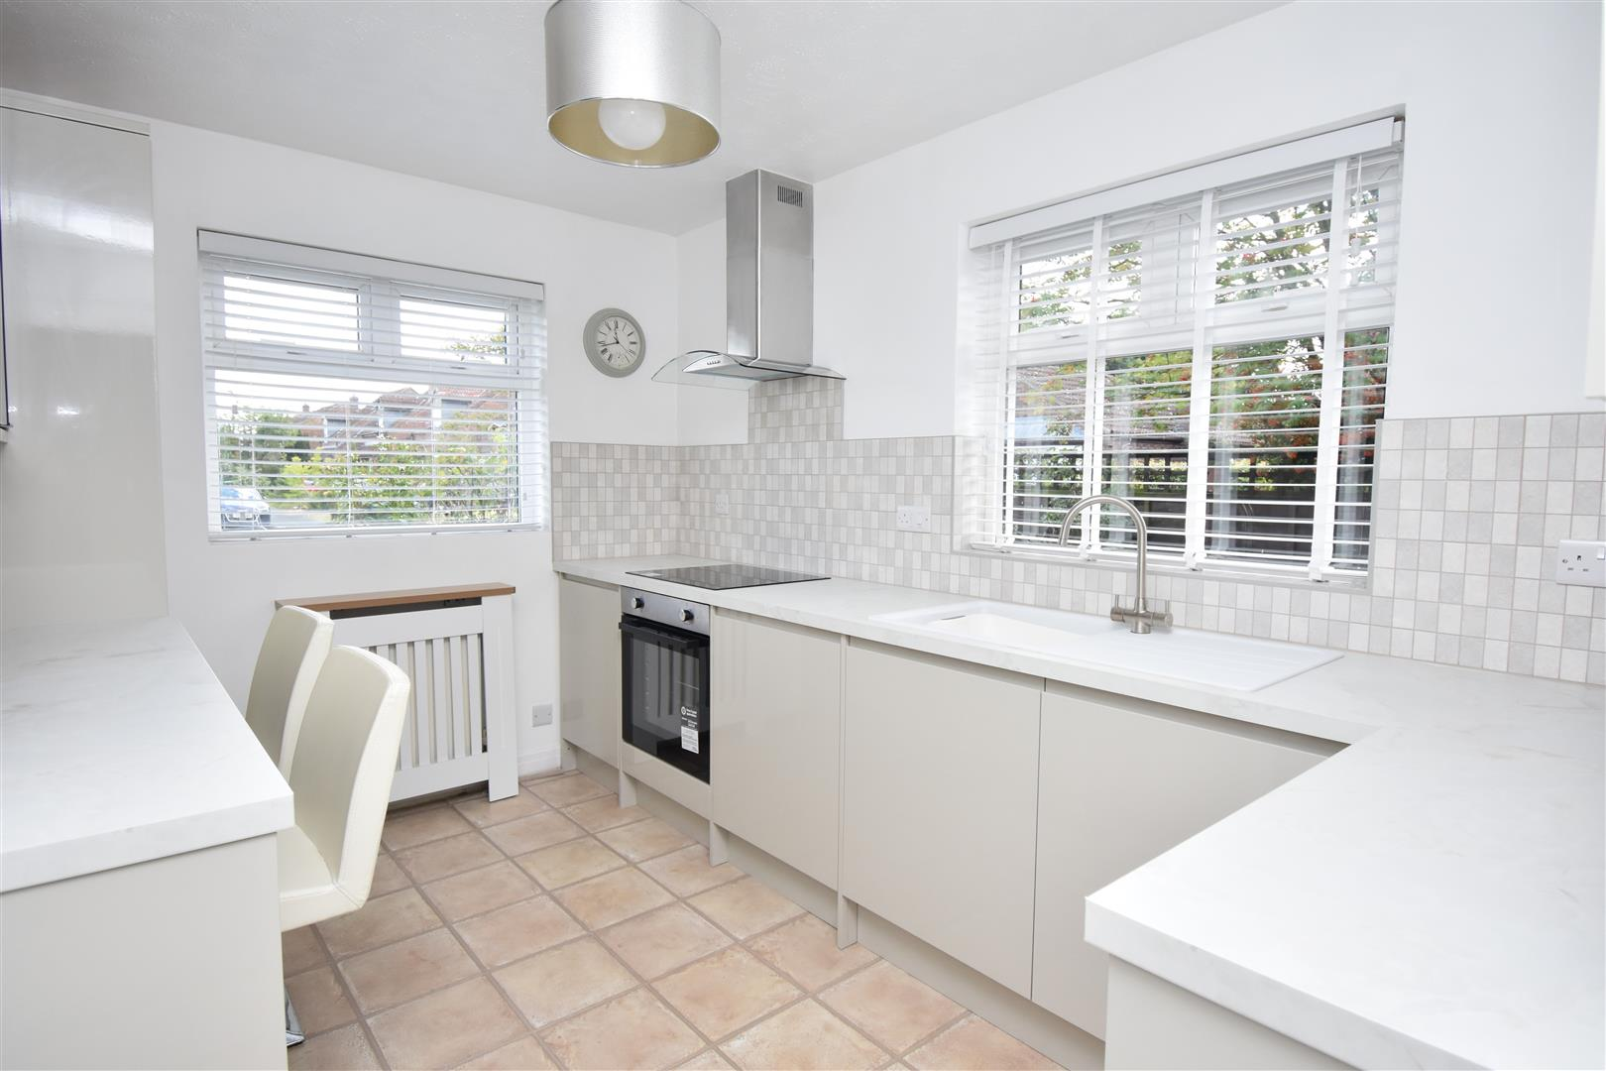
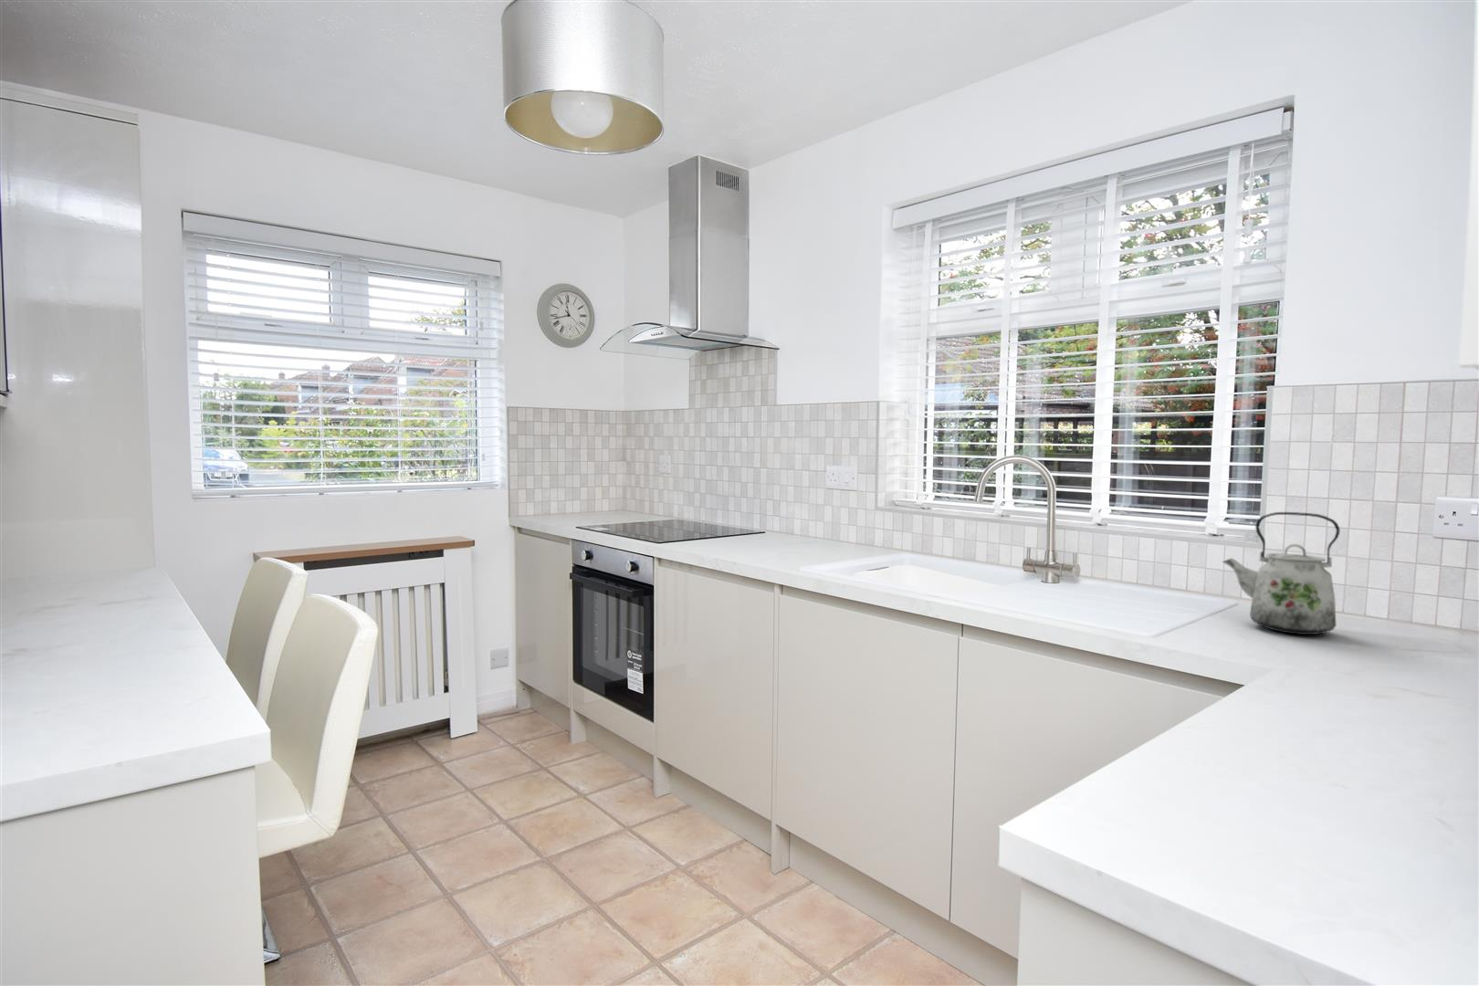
+ kettle (1278, 570)
